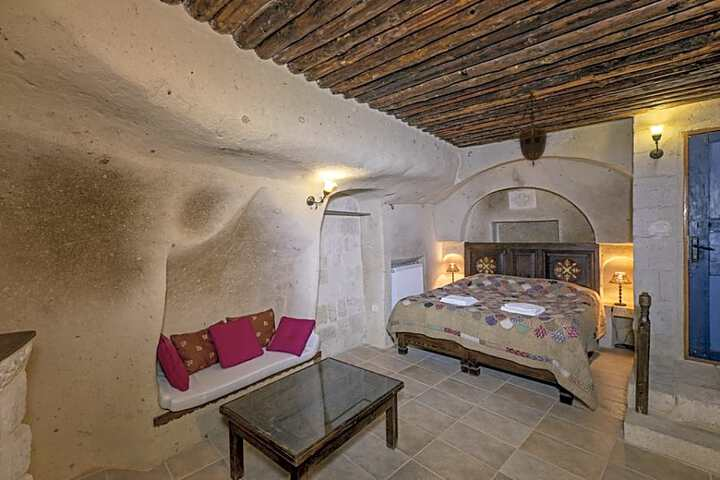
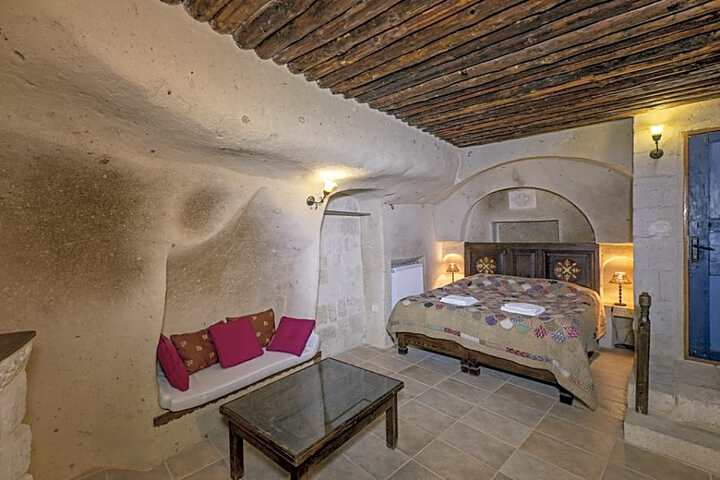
- hanging lantern (532, 127)
